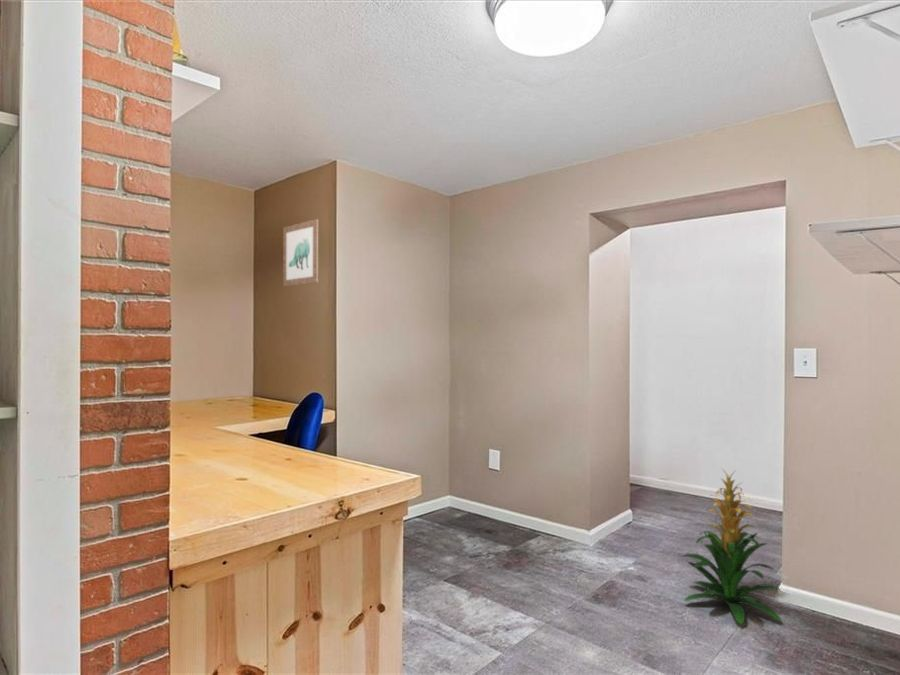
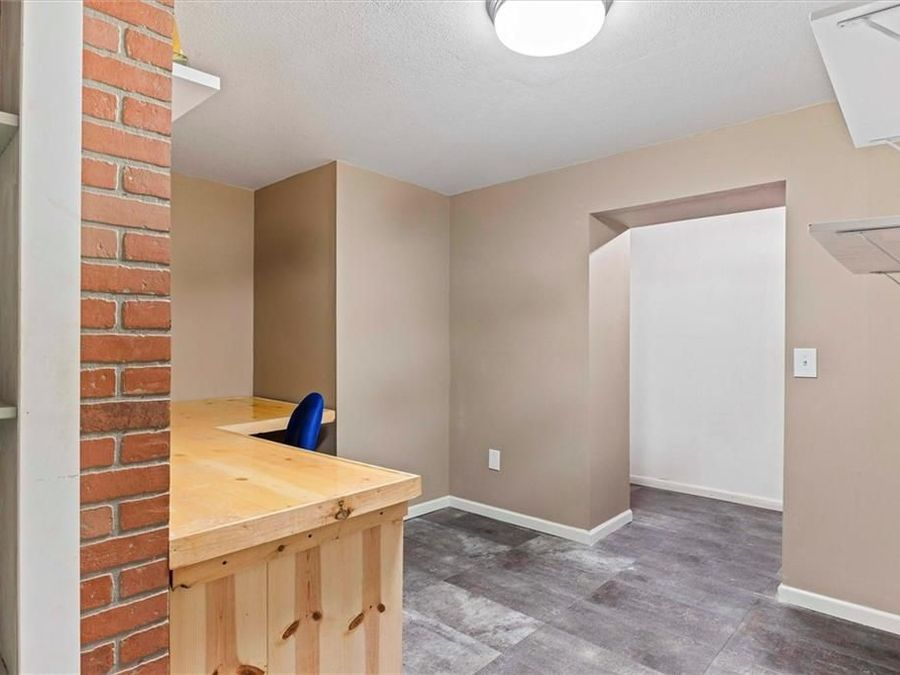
- indoor plant (730, 536)
- wall art (300, 254)
